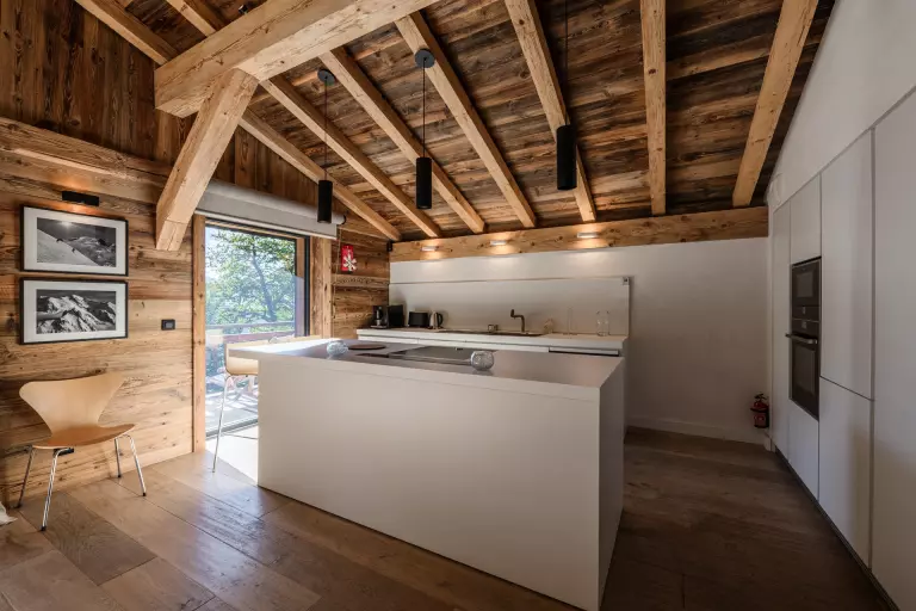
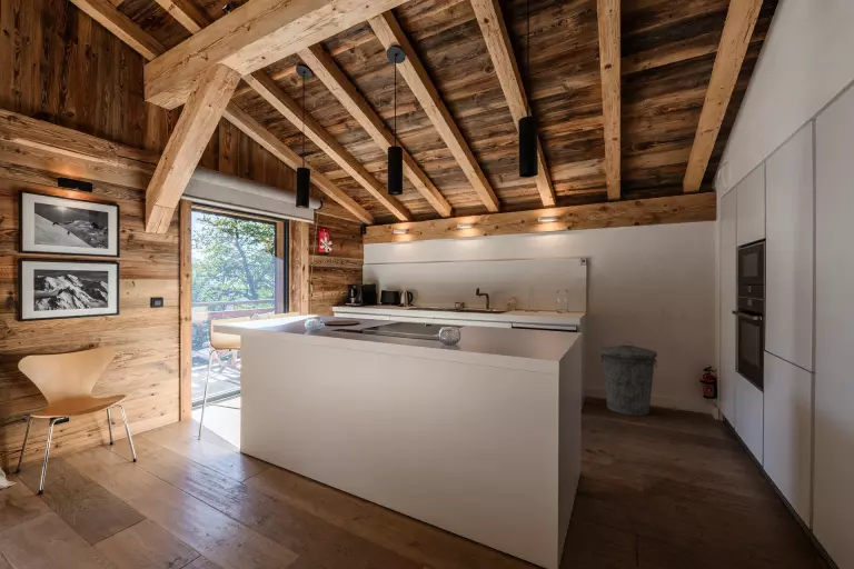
+ trash can (627, 375)
